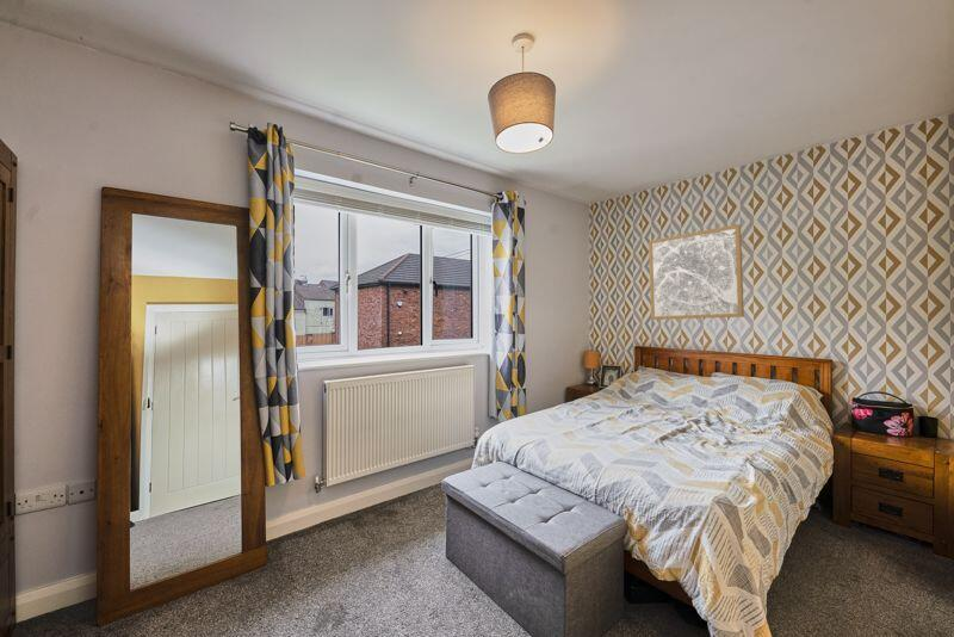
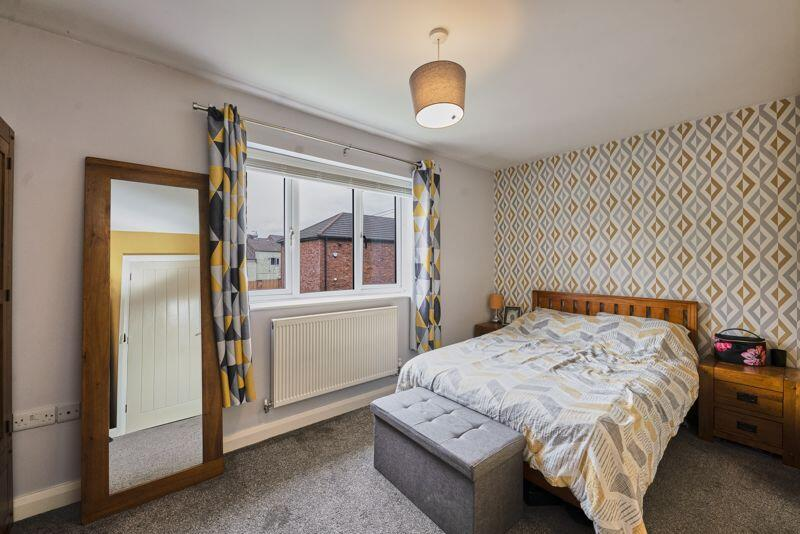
- wall art (692, 276)
